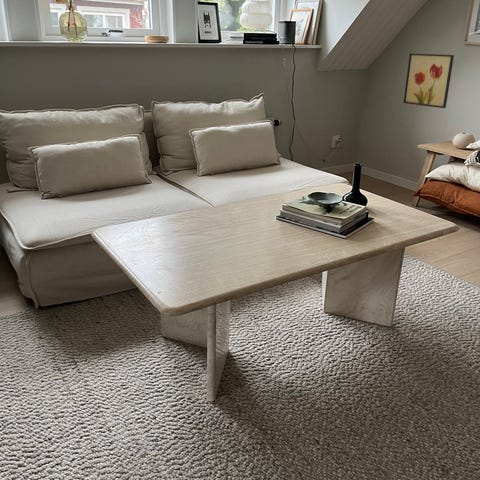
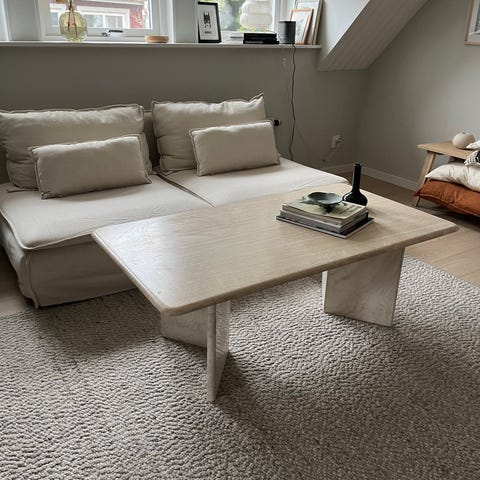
- wall art (428, 80)
